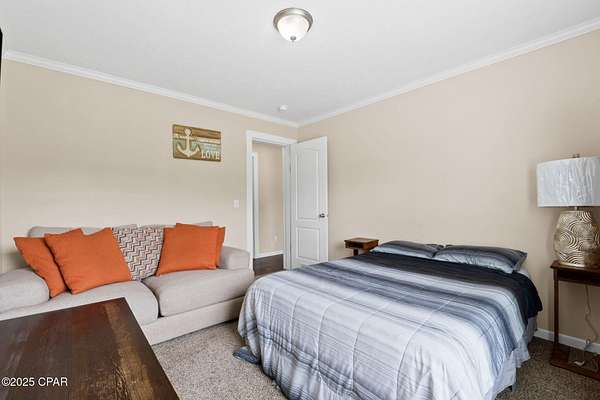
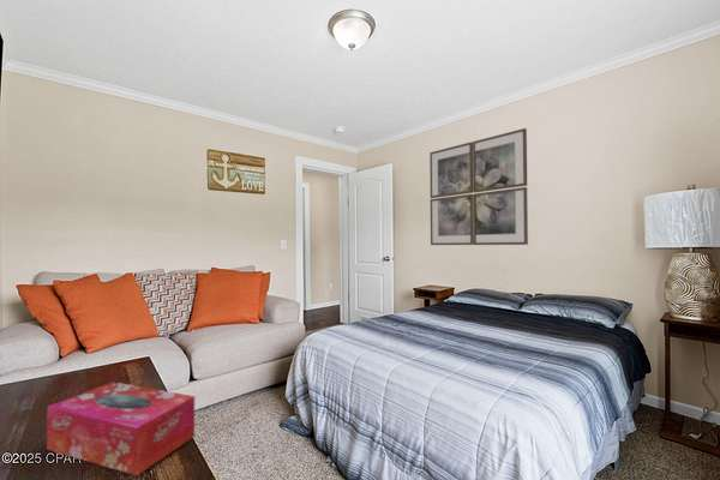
+ wall art (474, 193)
+ tissue box (122, 421)
